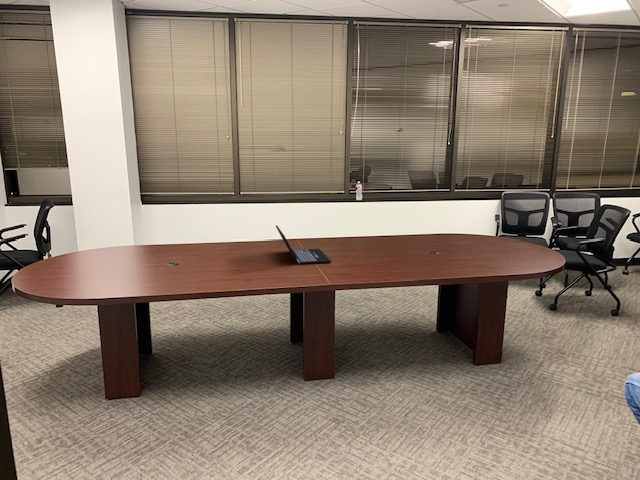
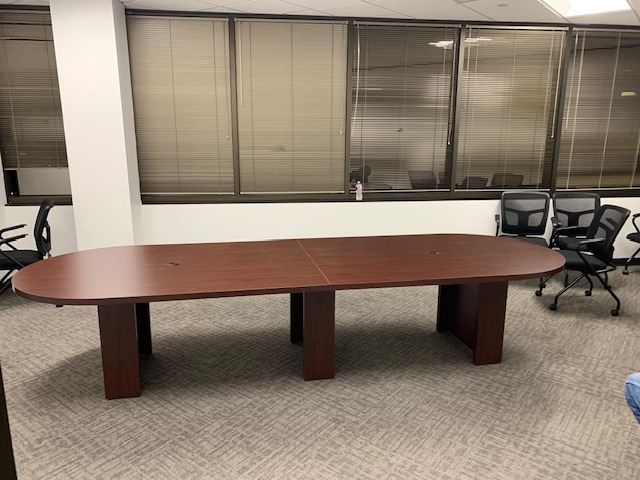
- laptop (302, 249)
